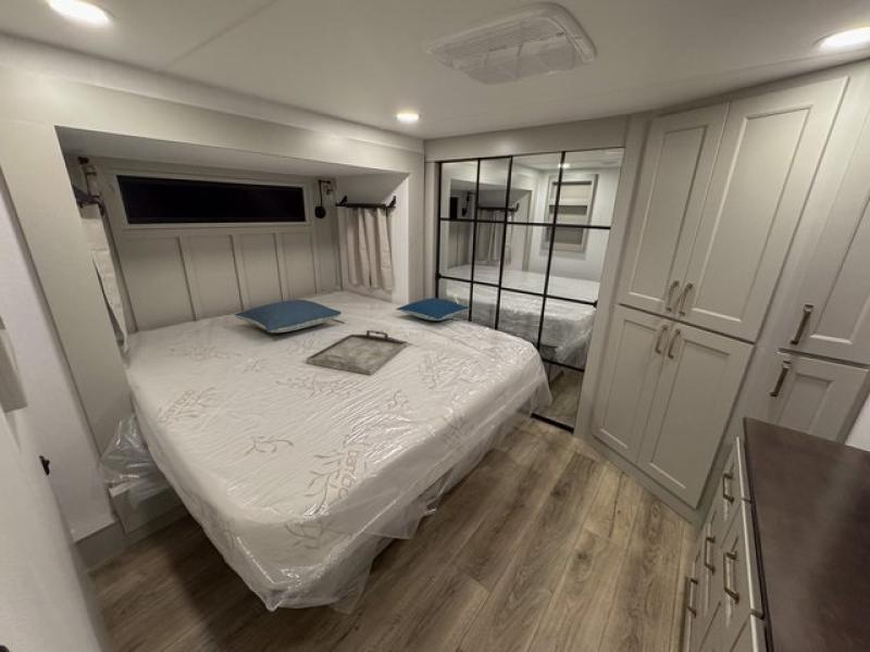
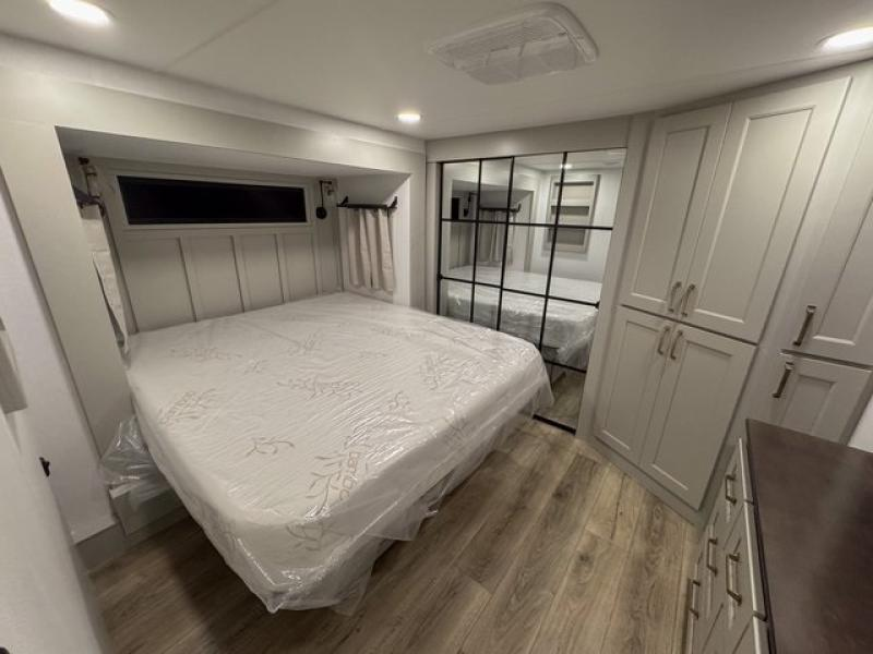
- serving tray (359, 348)
- pillow (288, 314)
- pillow (433, 309)
